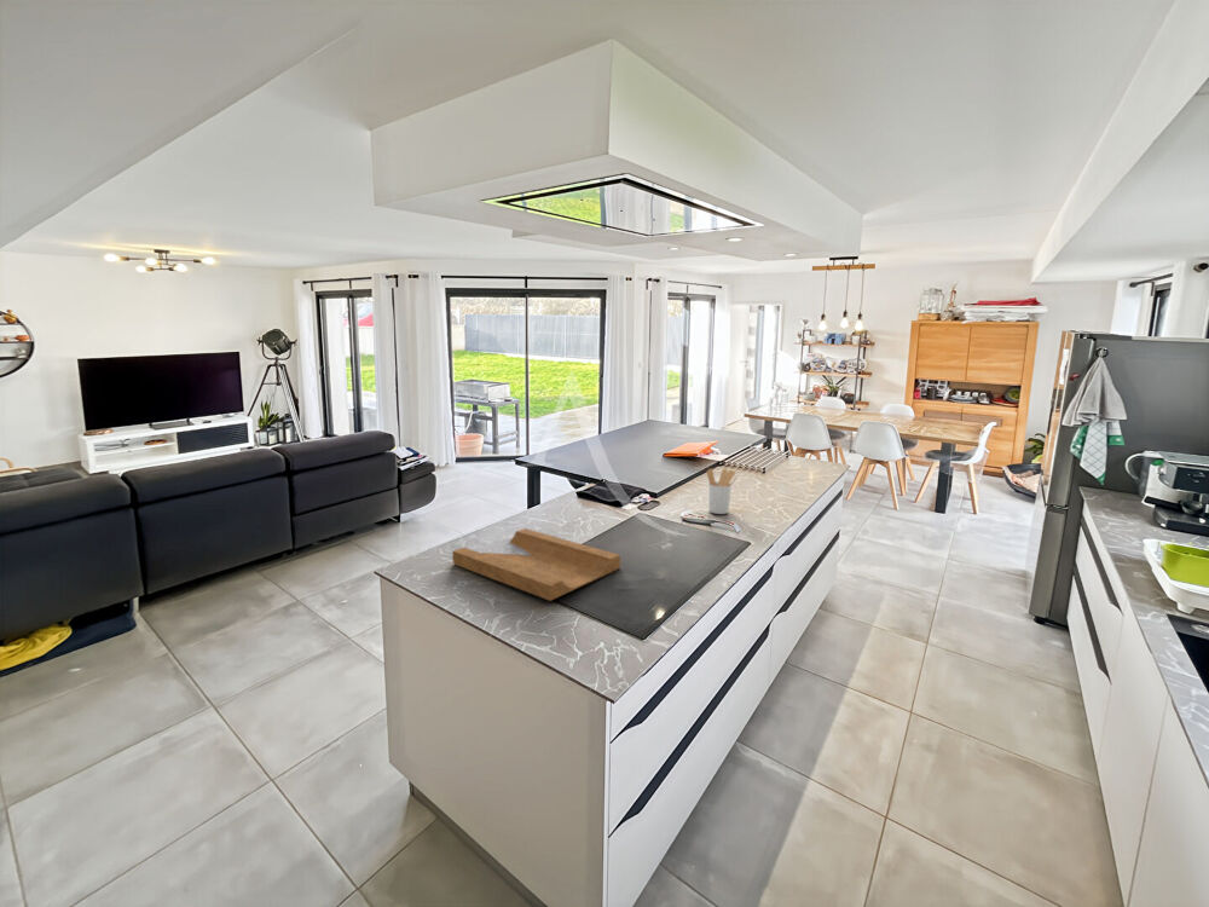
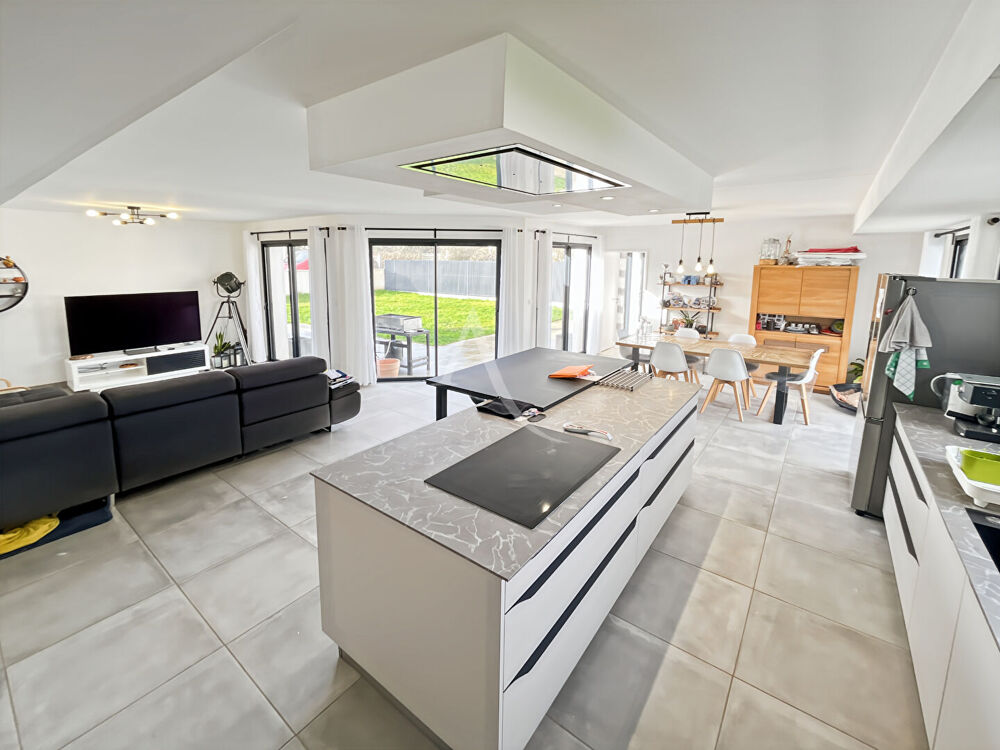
- utensil holder (722, 490)
- cutting board (536, 559)
